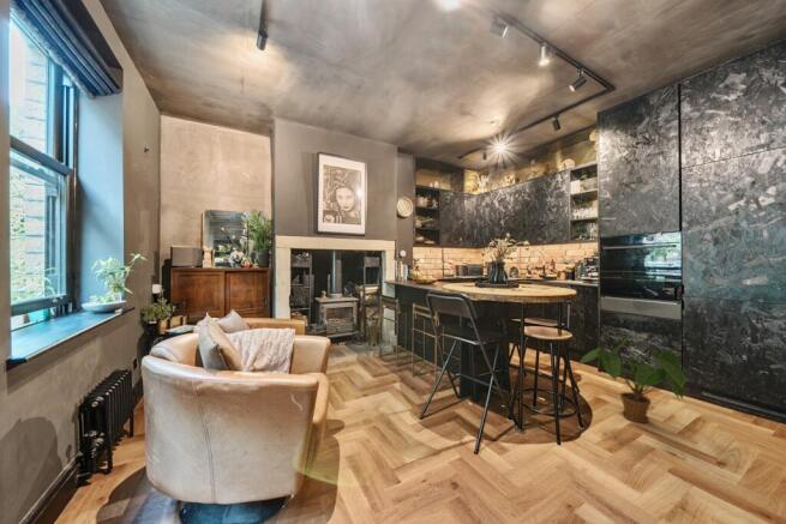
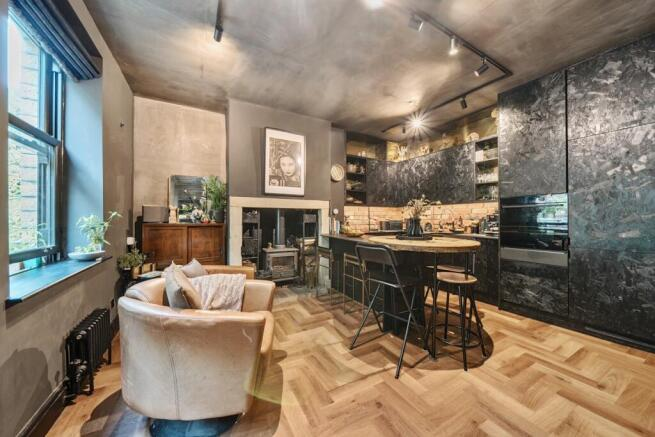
- house plant (632, 380)
